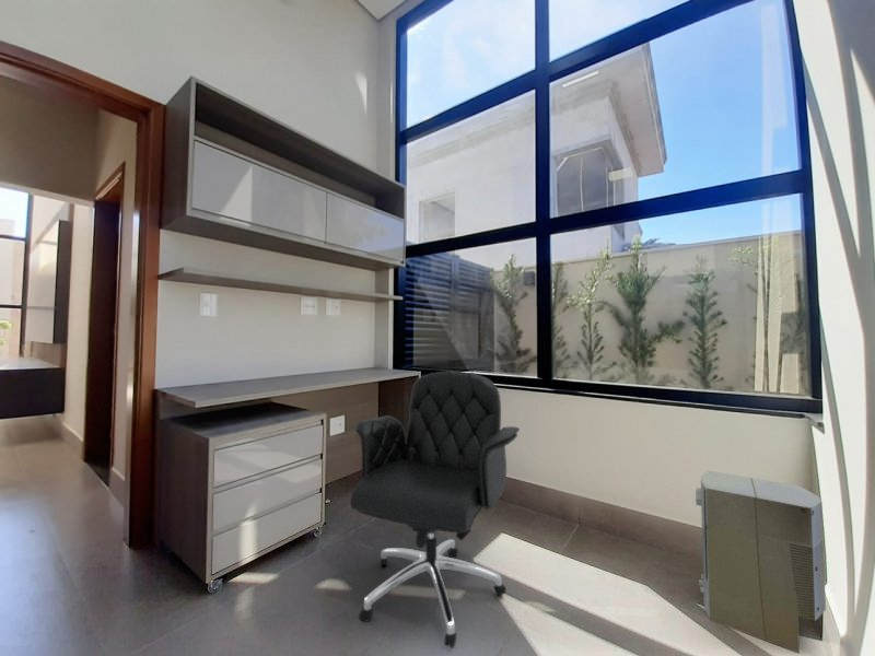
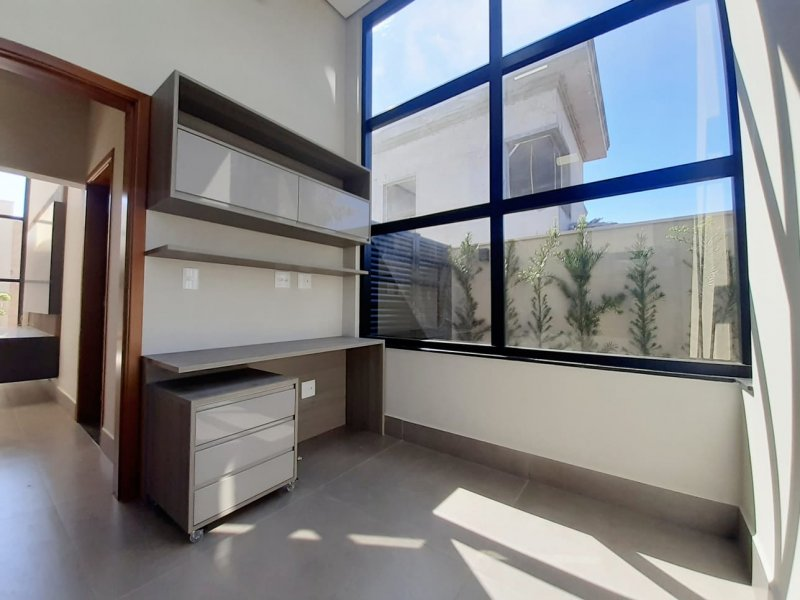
- air purifier (755, 552)
- office chair (434, 479)
